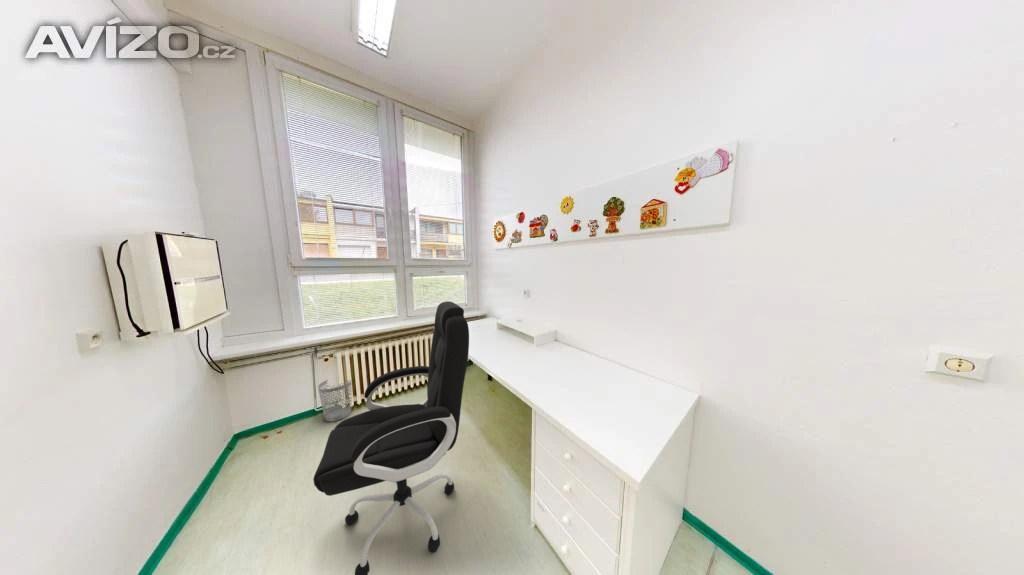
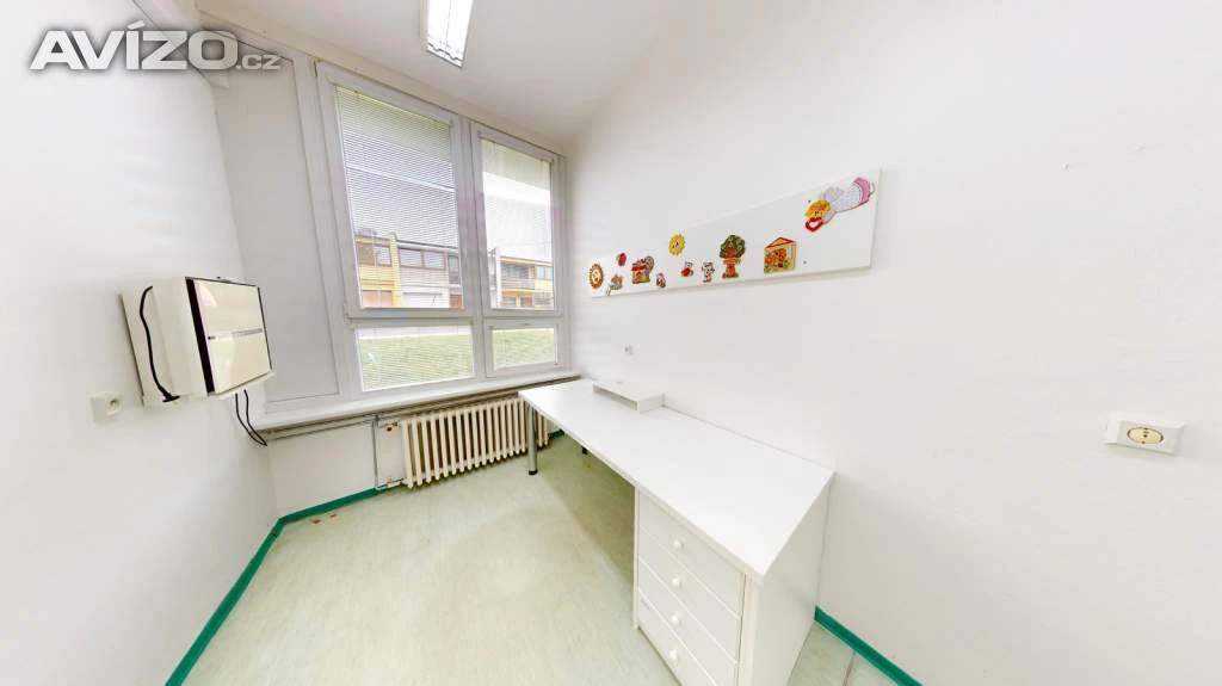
- office chair (403, 416)
- wastebasket (337, 398)
